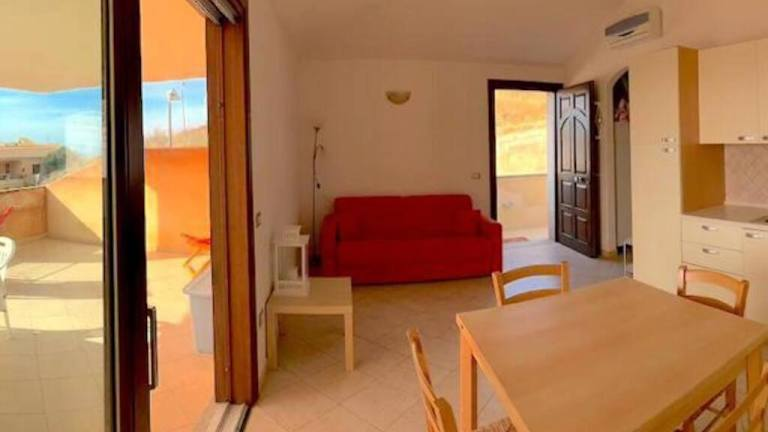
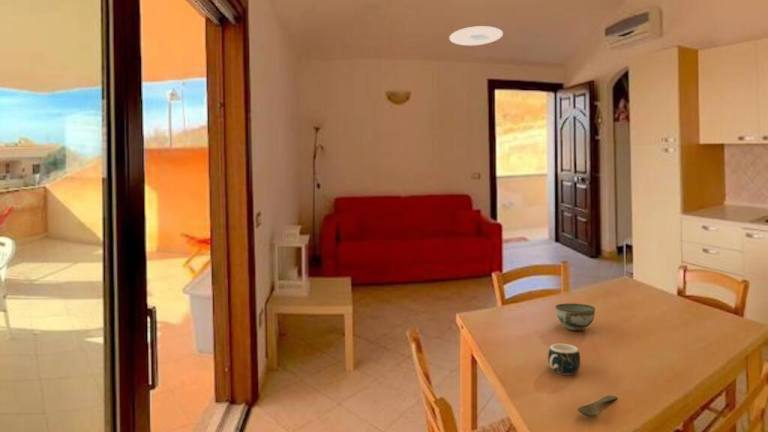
+ mug (561, 360)
+ bowl (575, 317)
+ ceiling light (475, 33)
+ spoon (600, 403)
